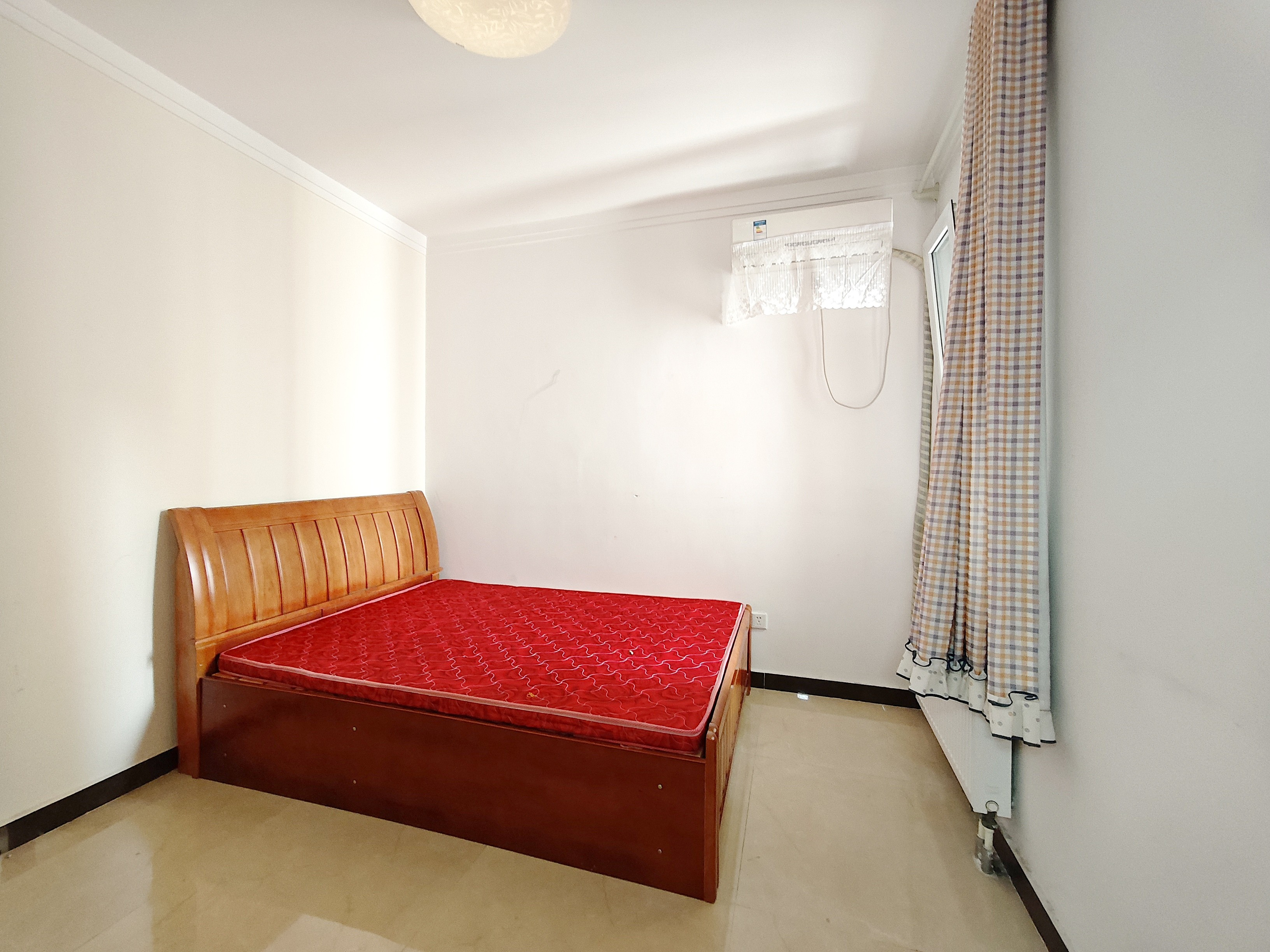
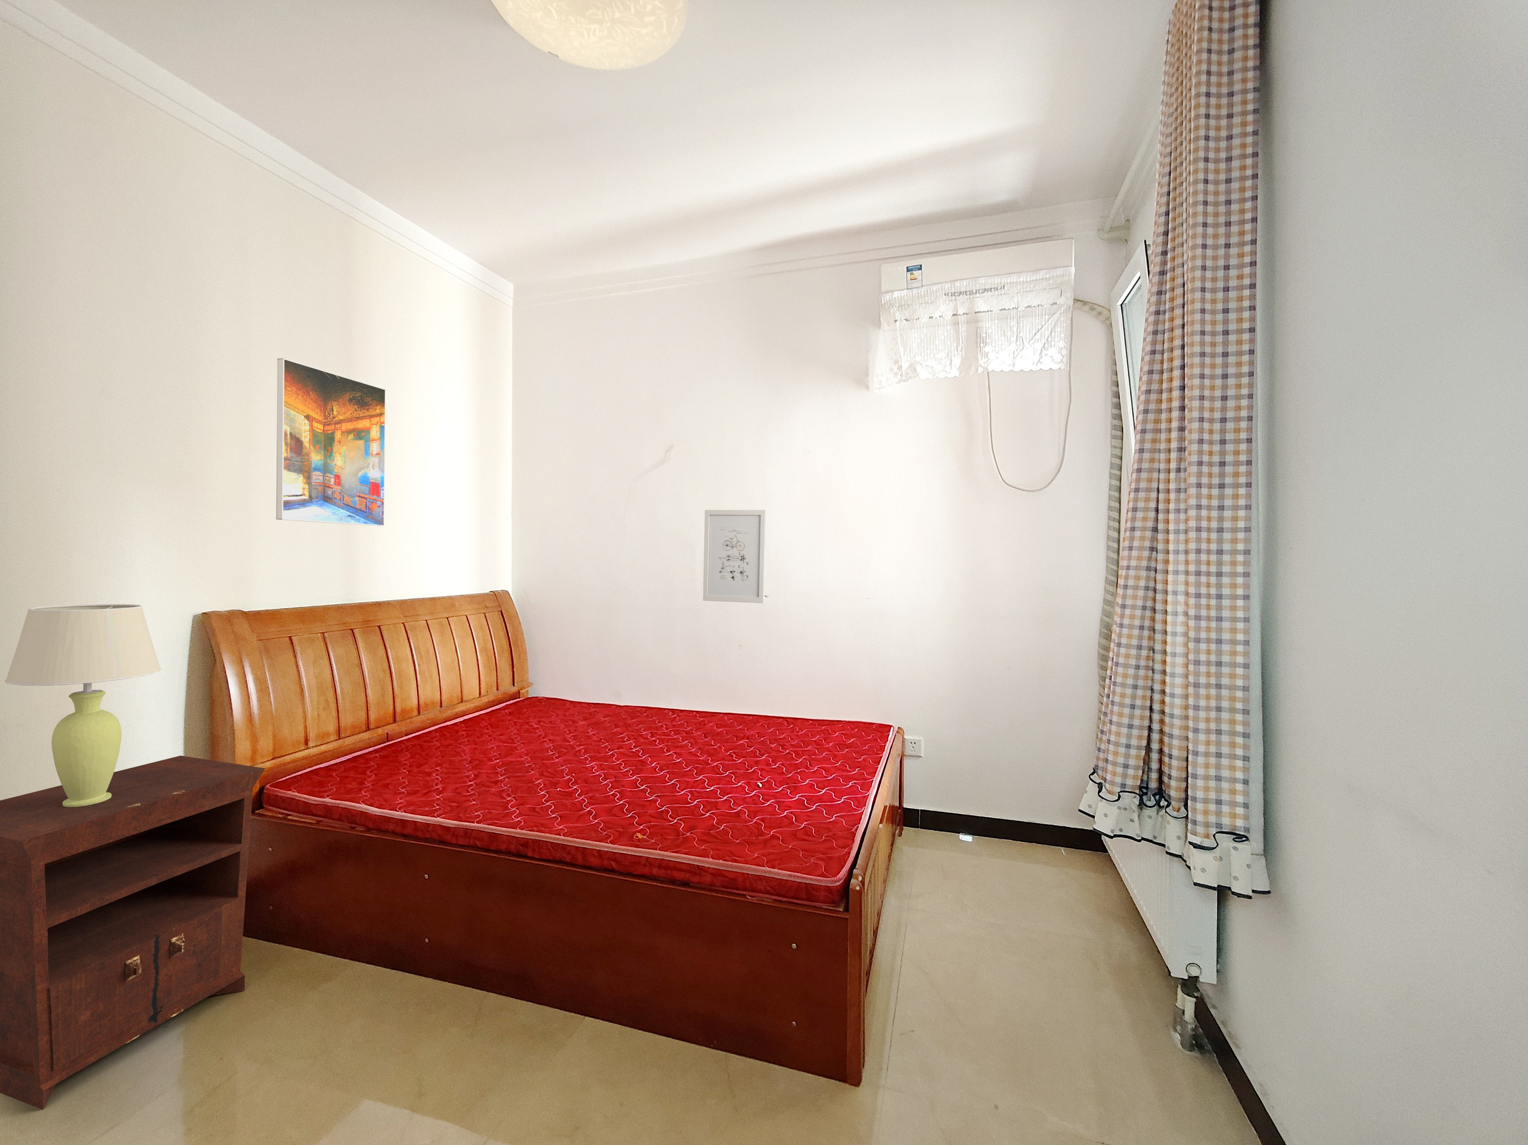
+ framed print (336, 449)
+ nightstand (116, 910)
+ table lamp (87, 702)
+ wall art (734, 556)
